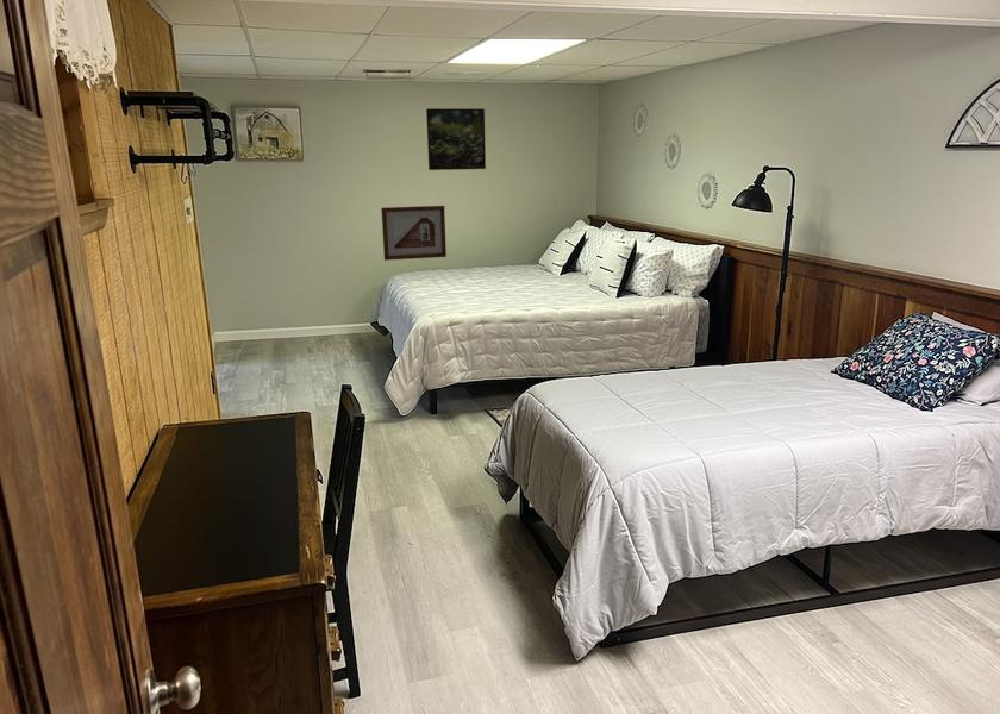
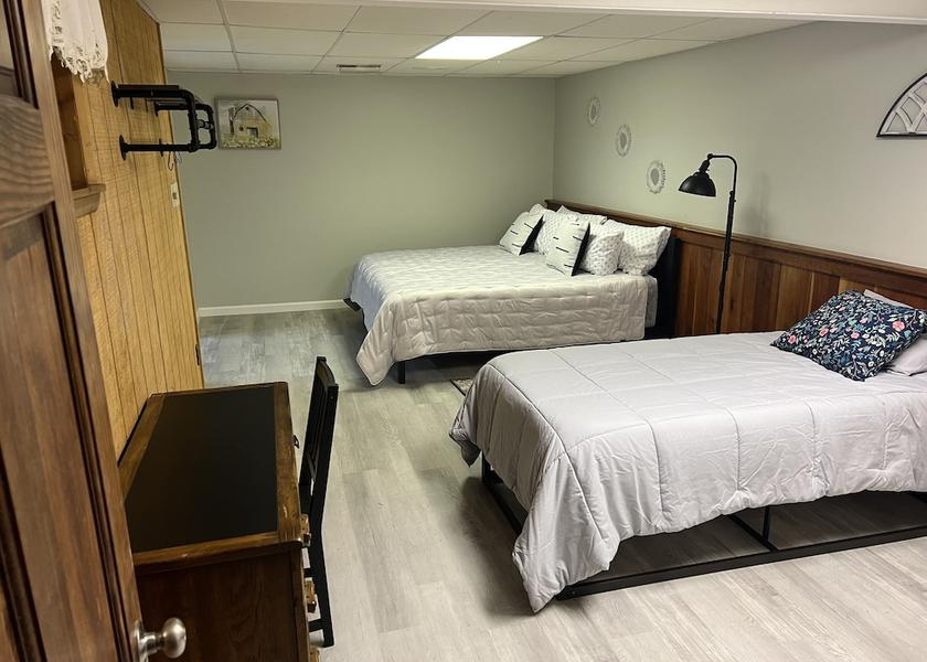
- picture frame (414, 232)
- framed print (456, 139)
